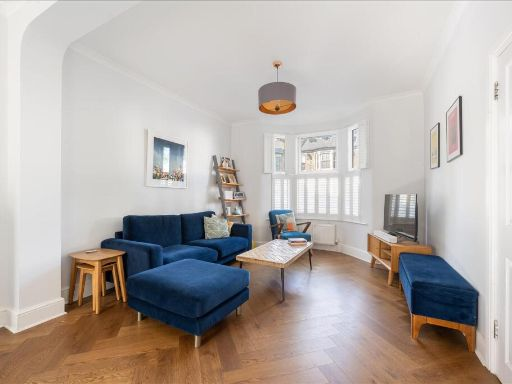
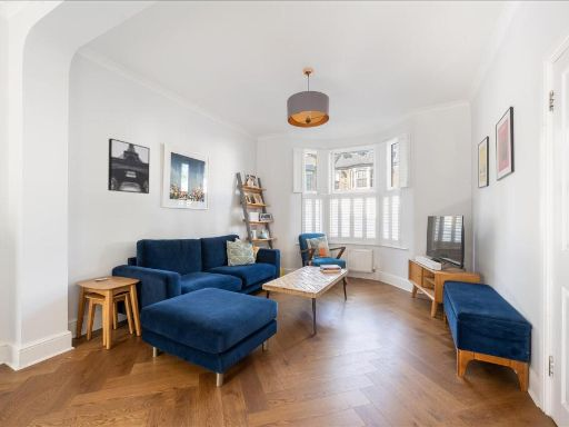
+ wall art (130, 168)
